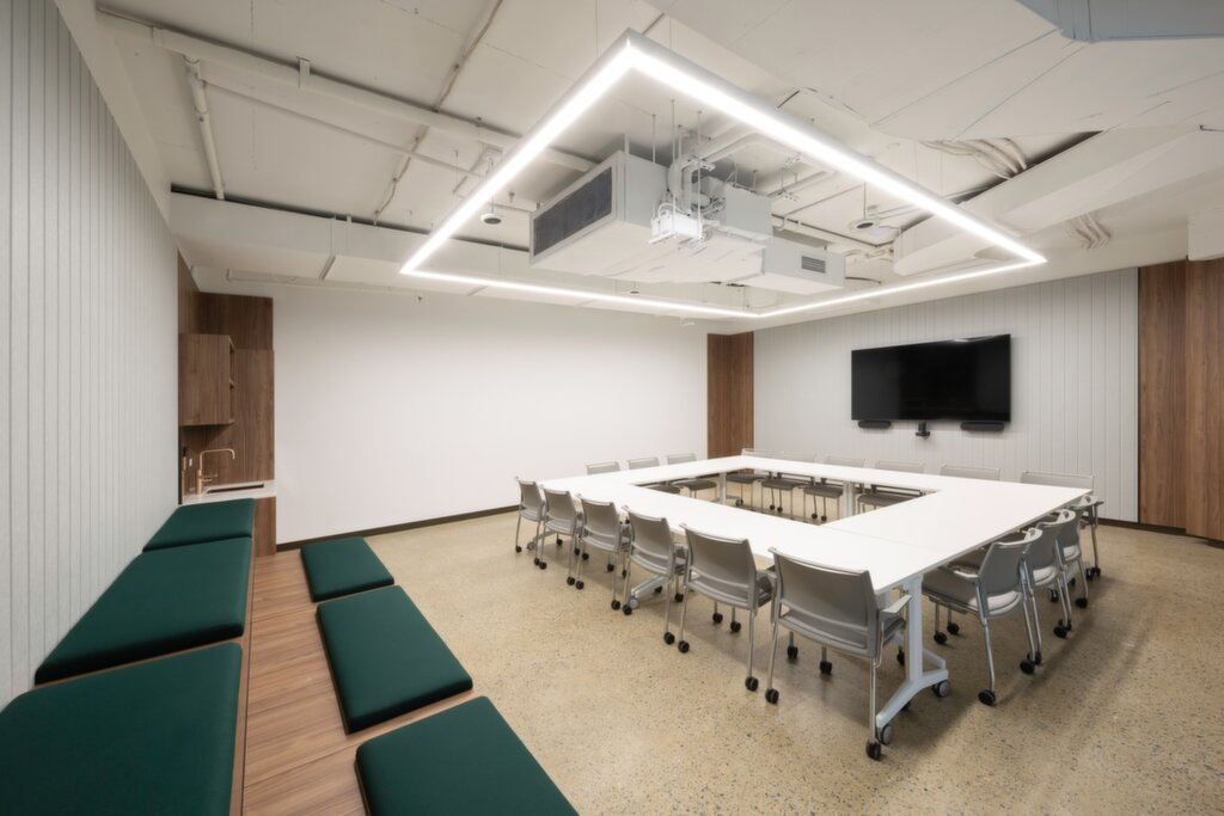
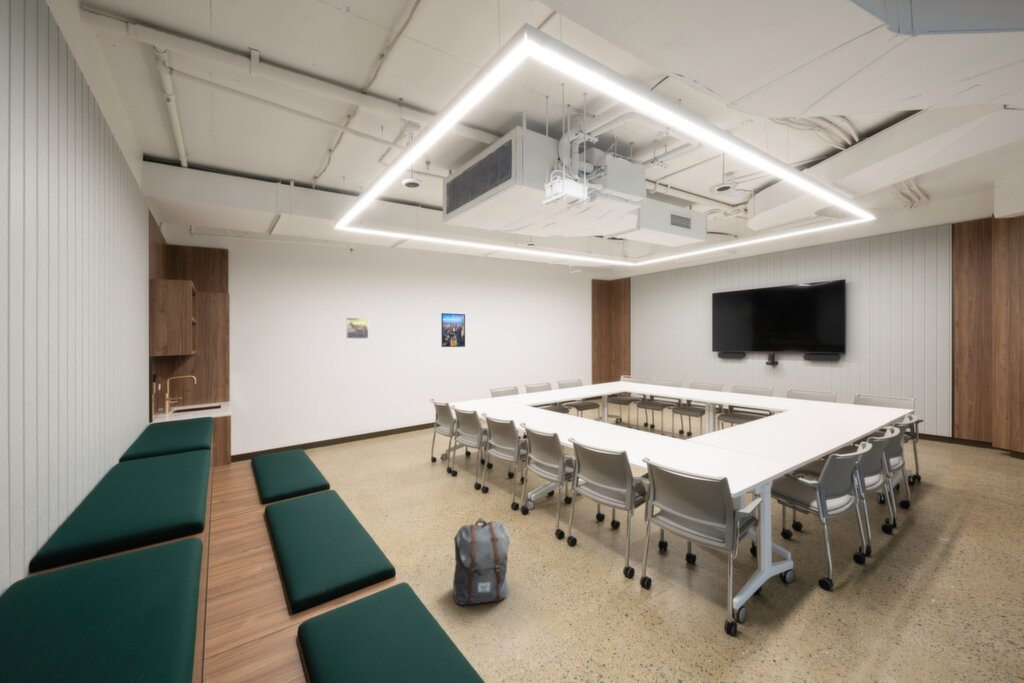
+ backpack (480, 556)
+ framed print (357, 328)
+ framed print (453, 330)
